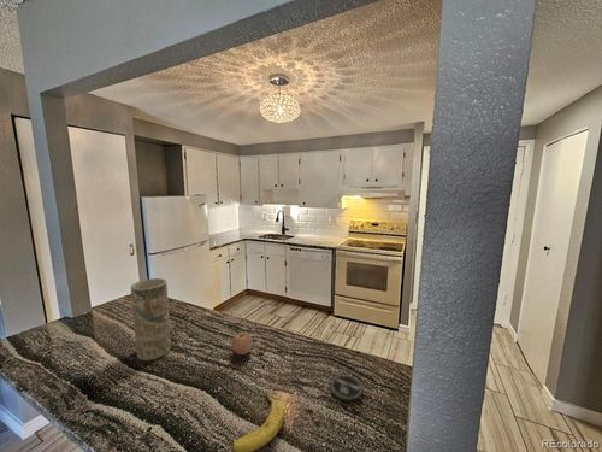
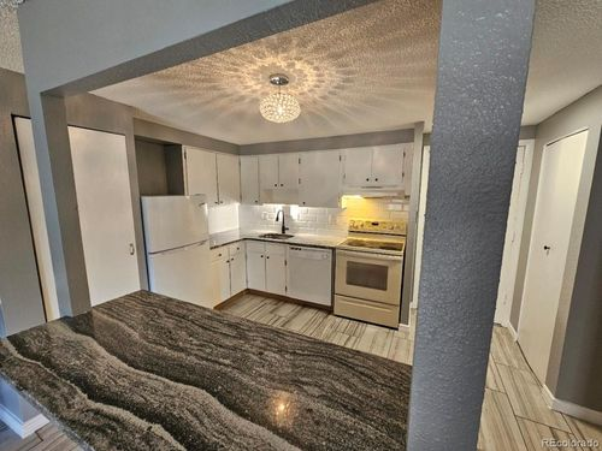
- banana (266, 419)
- fruit (242, 344)
- coaster (346, 387)
- vase (152, 317)
